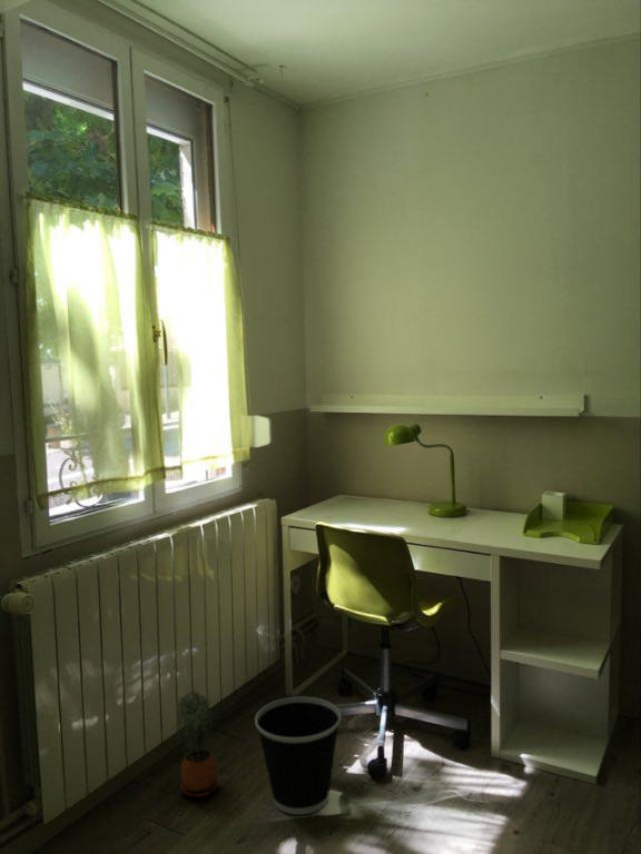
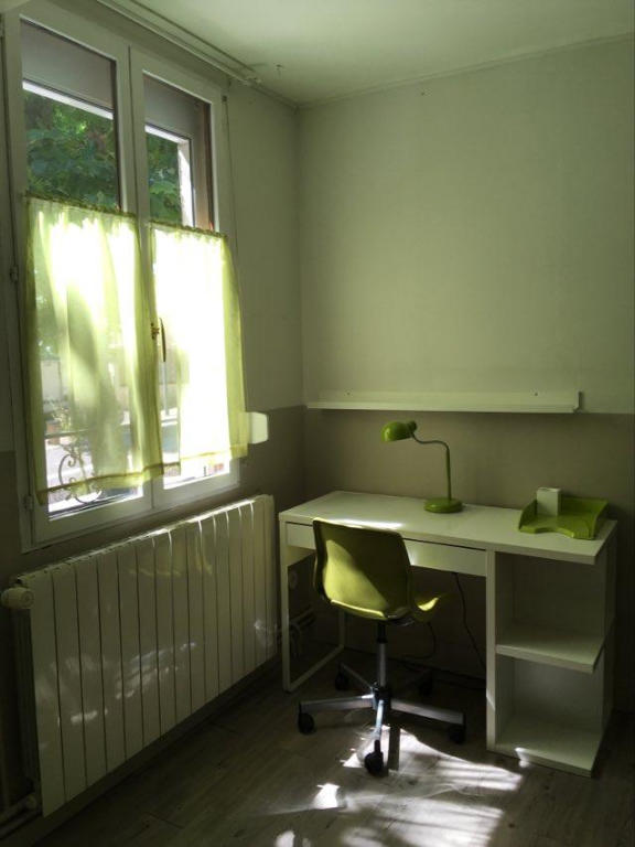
- wastebasket (299, 756)
- potted plant (194, 744)
